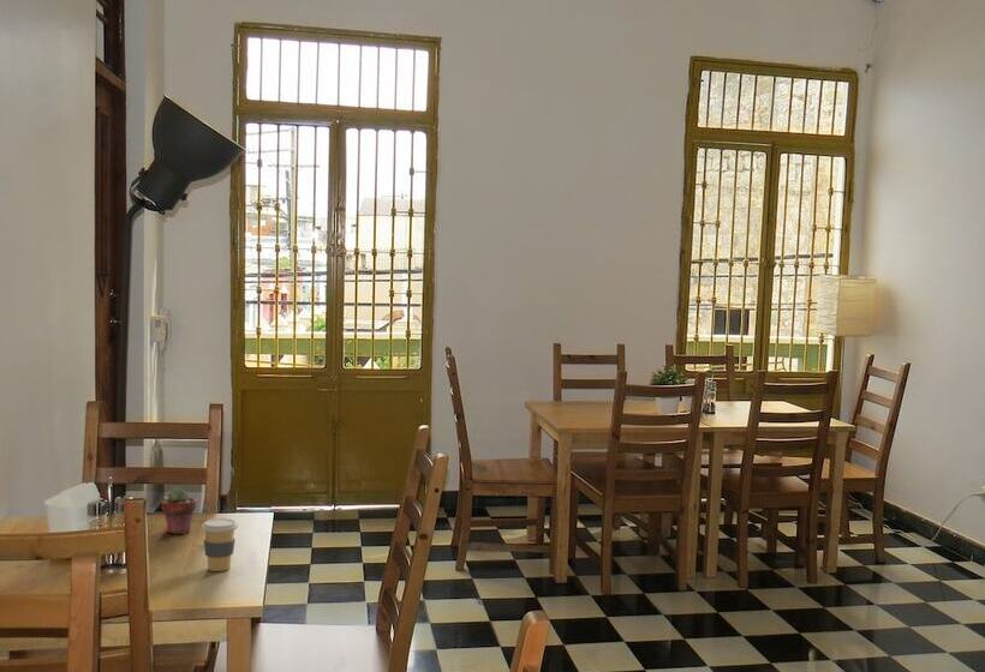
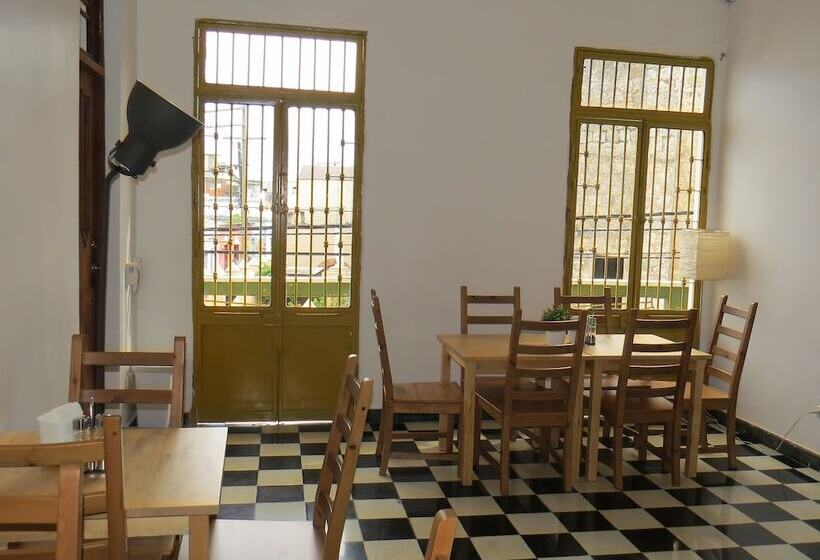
- coffee cup (219, 545)
- potted succulent (178, 509)
